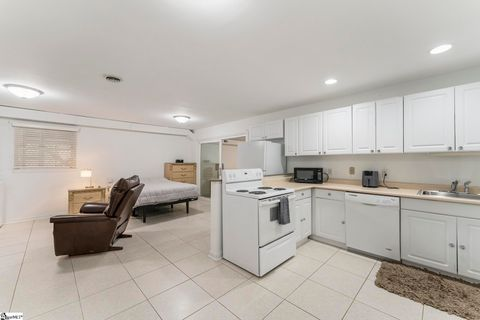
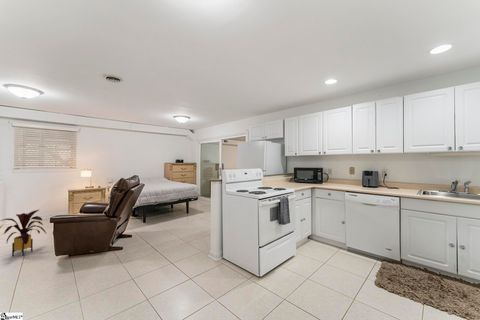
+ house plant (21, 233)
